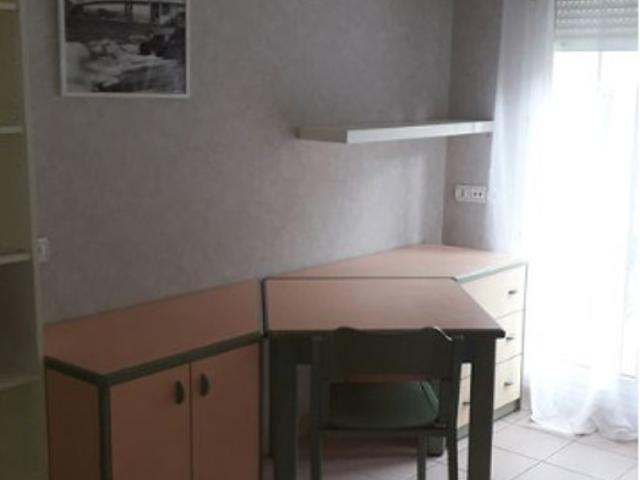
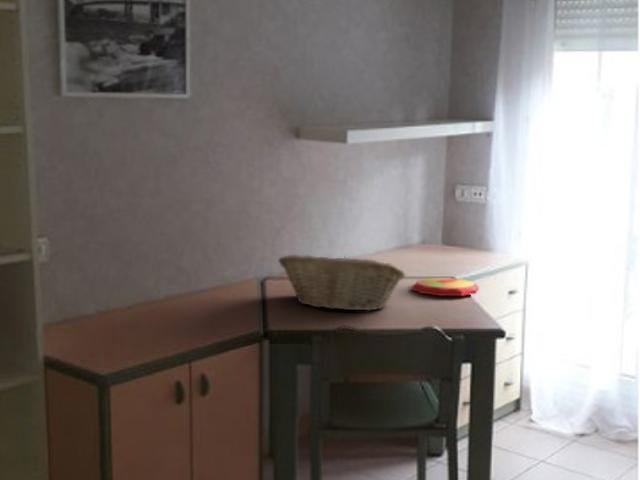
+ plate (445, 285)
+ fruit basket (340, 277)
